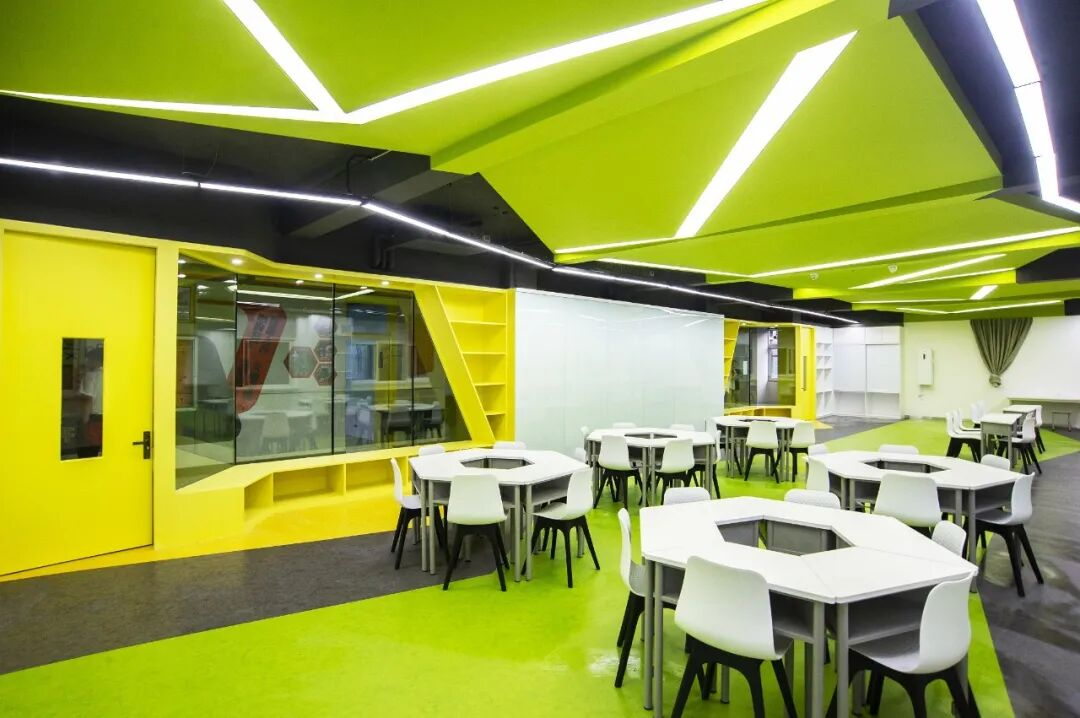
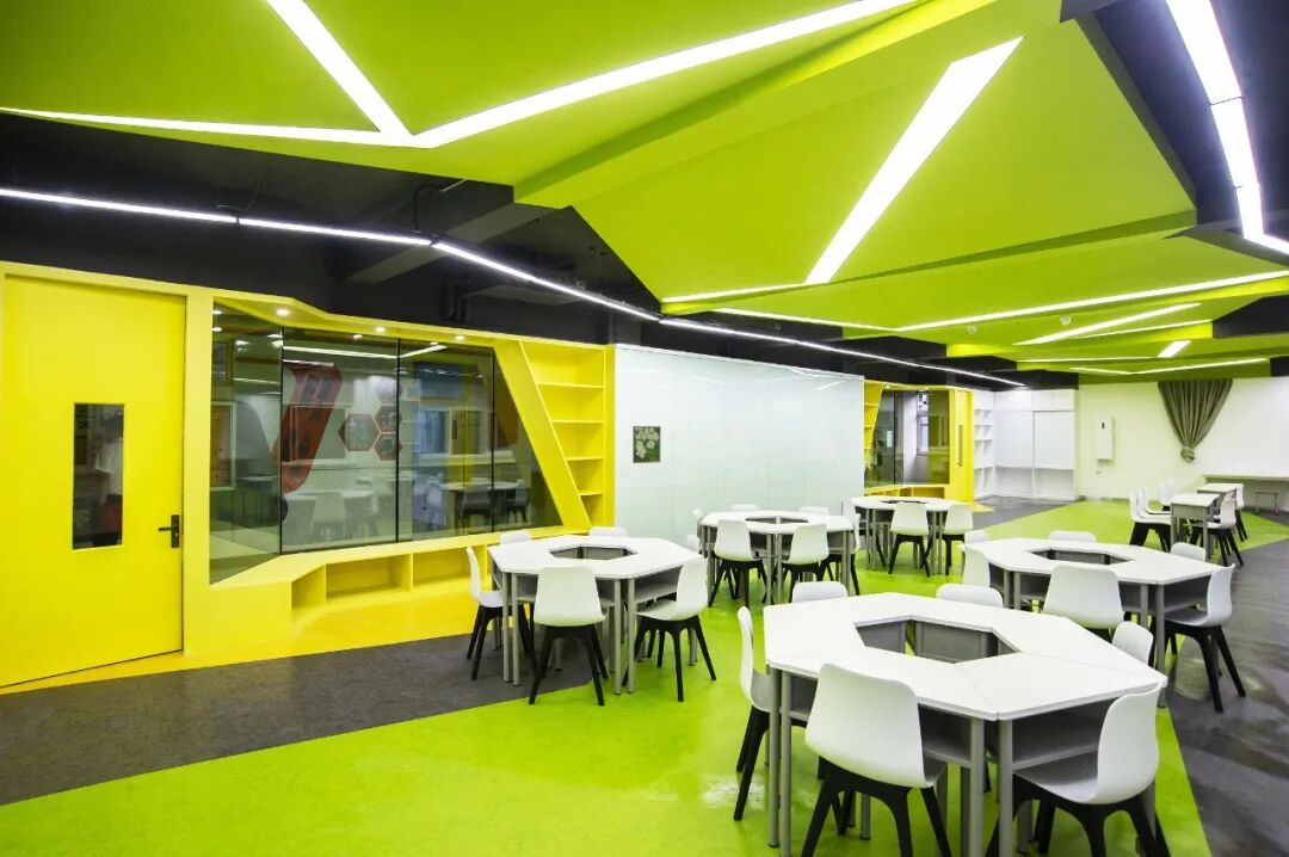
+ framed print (647, 444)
